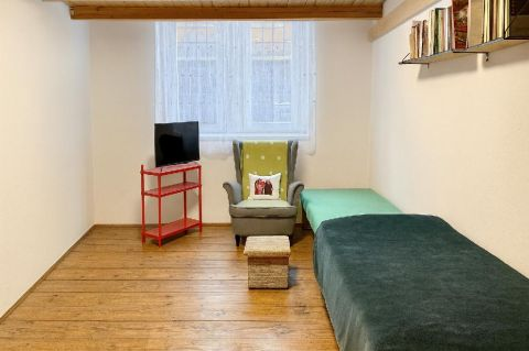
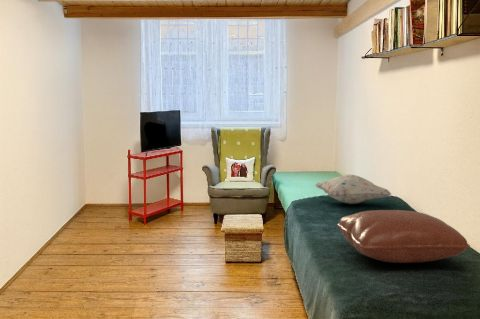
+ decorative pillow (350, 189)
+ pillow (397, 235)
